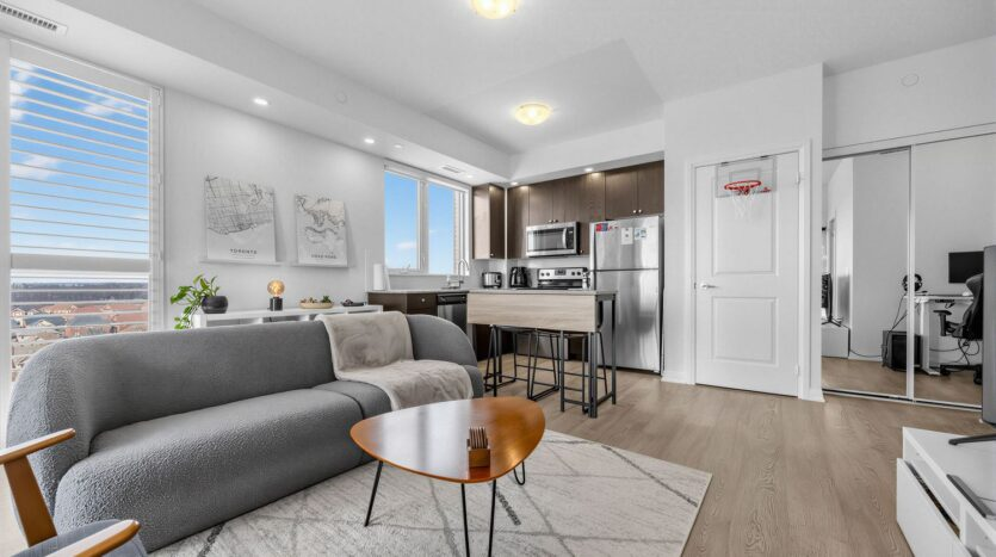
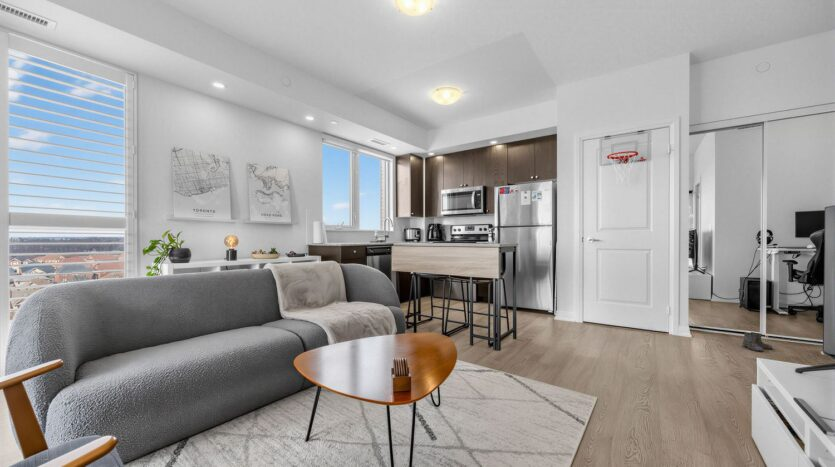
+ boots (756, 341)
